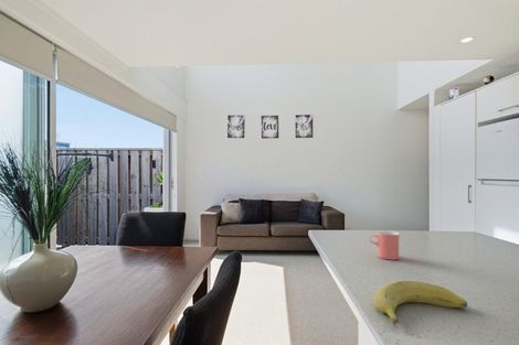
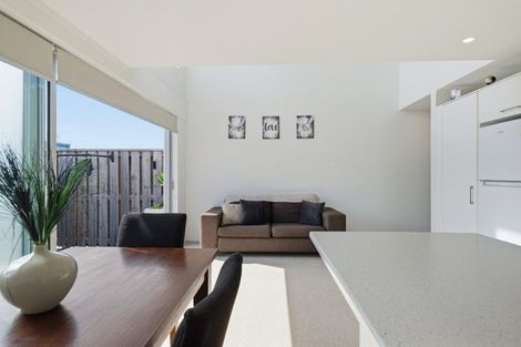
- cup (383, 244)
- fruit (423, 302)
